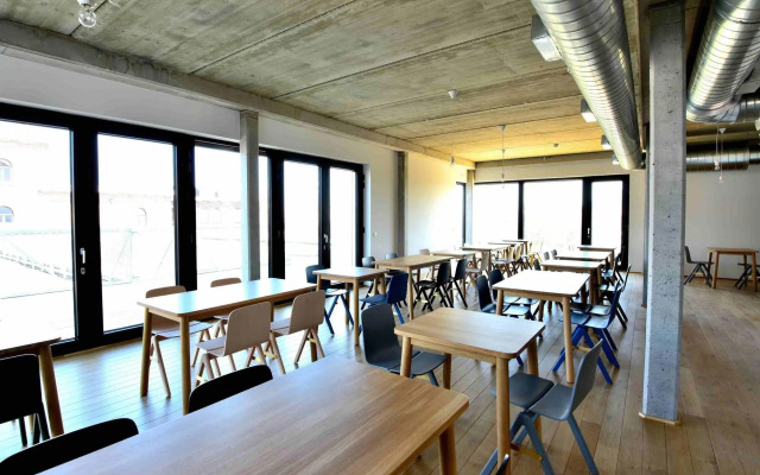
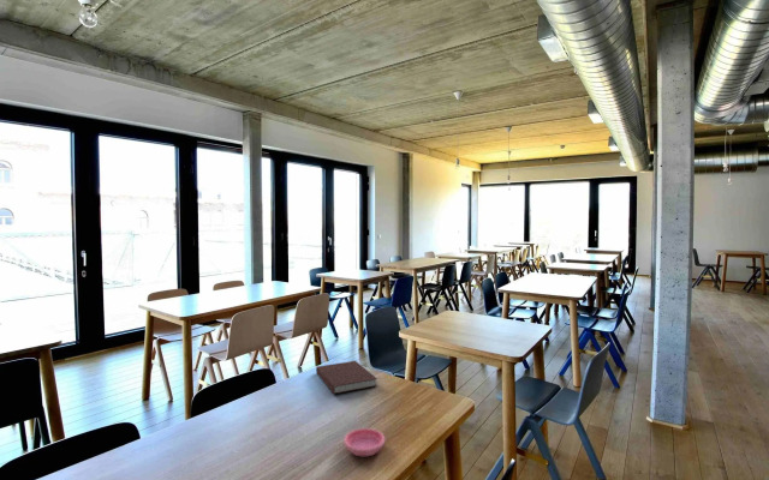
+ saucer (364, 443)
+ notebook (345, 376)
